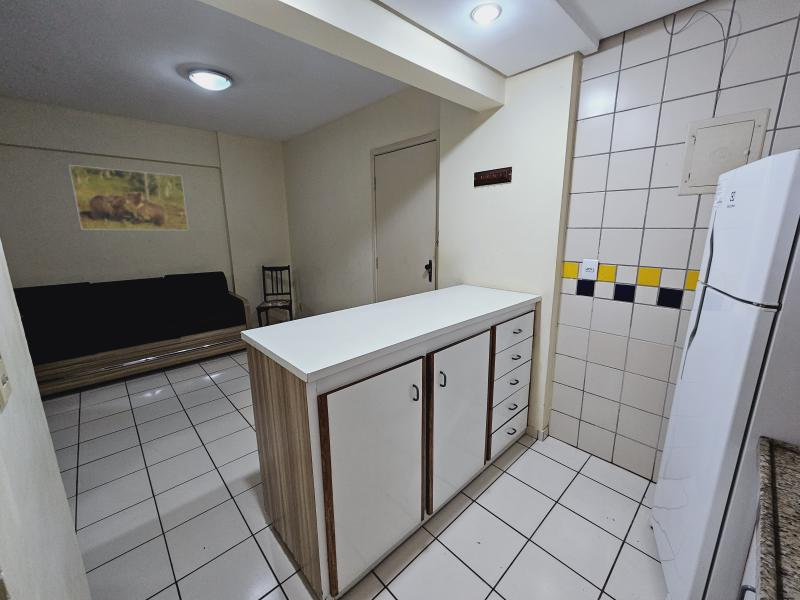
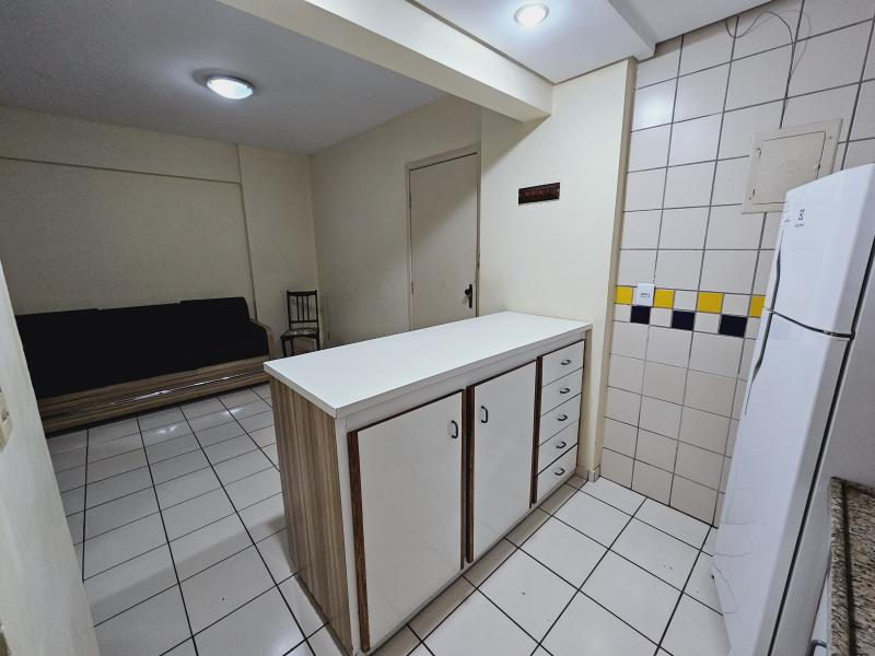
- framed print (134, 200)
